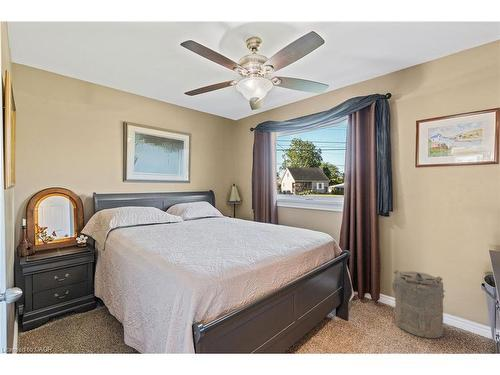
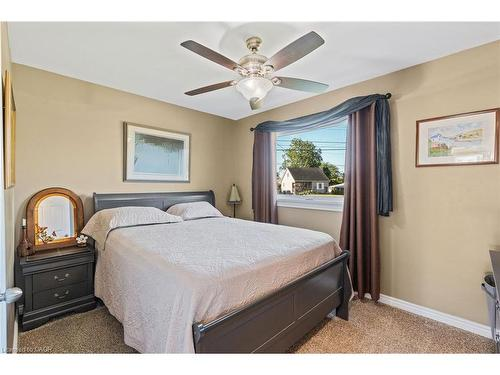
- laundry hamper (416, 298)
